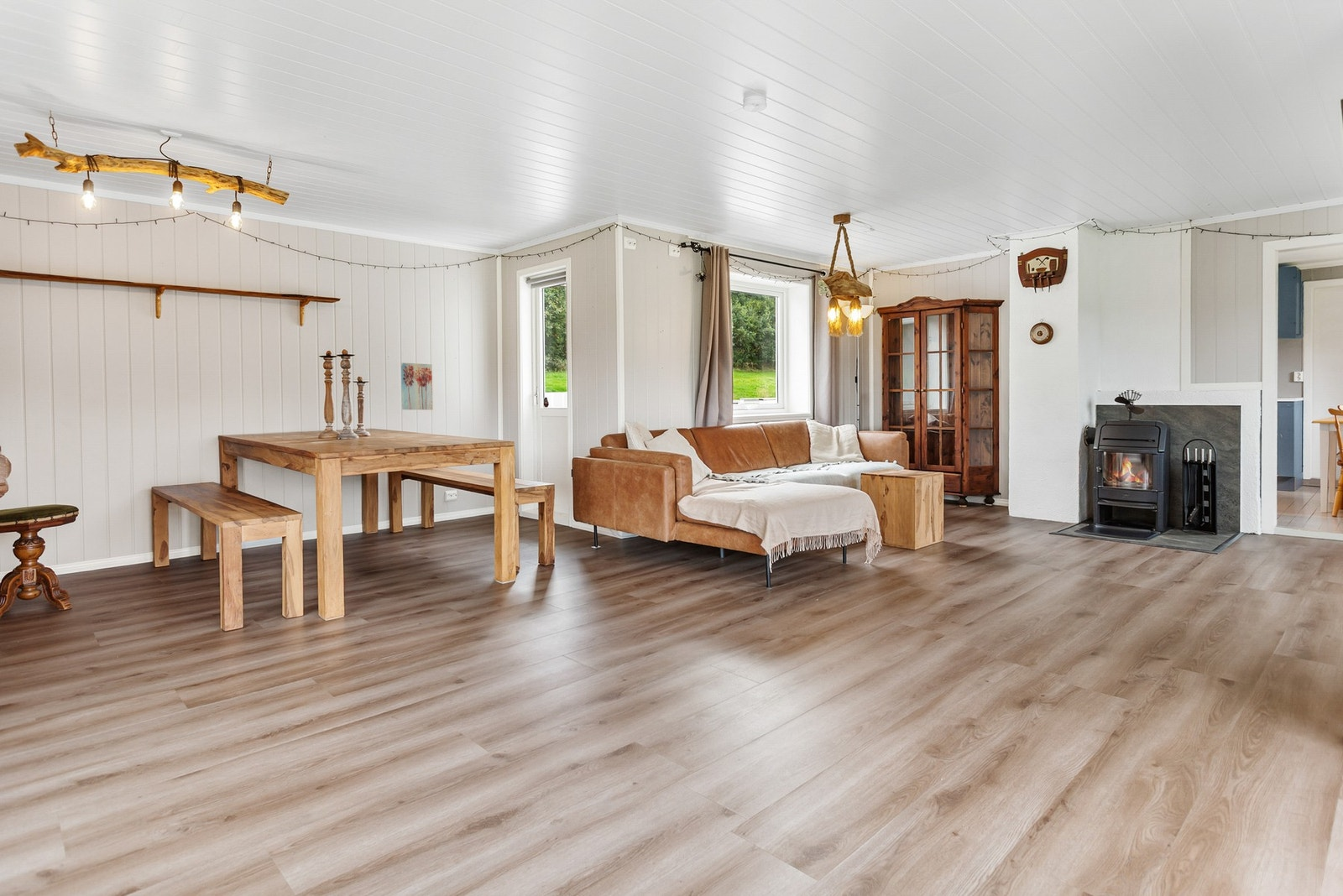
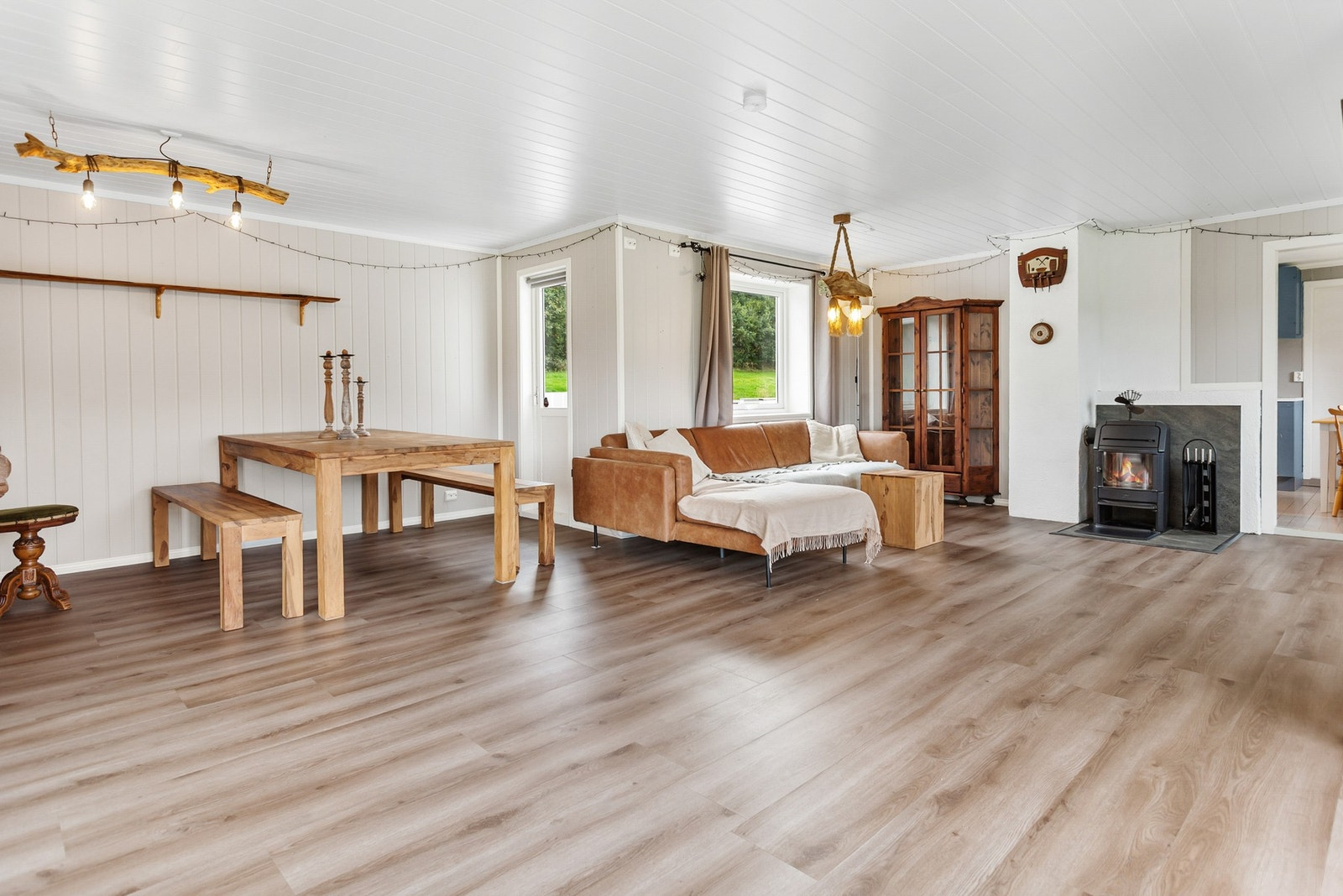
- wall art (416, 386)
